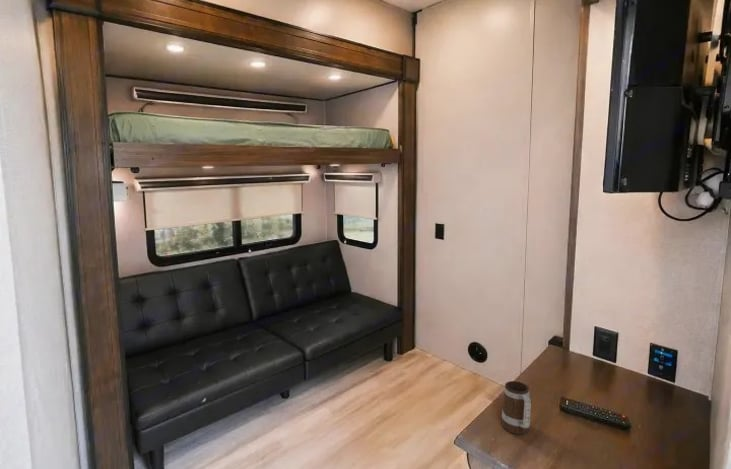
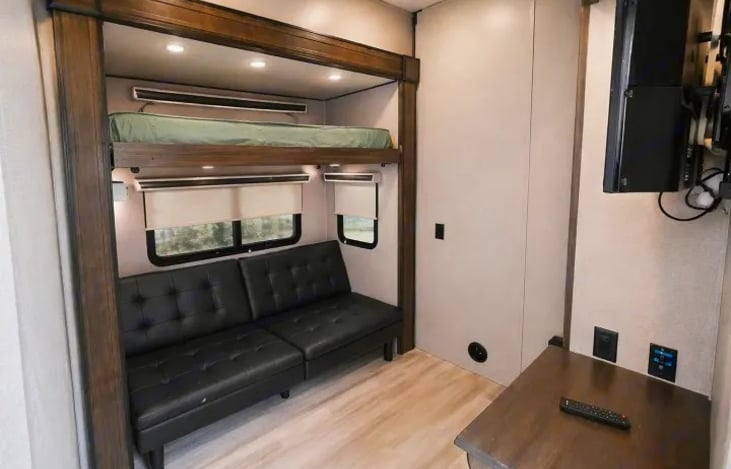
- mug (518, 409)
